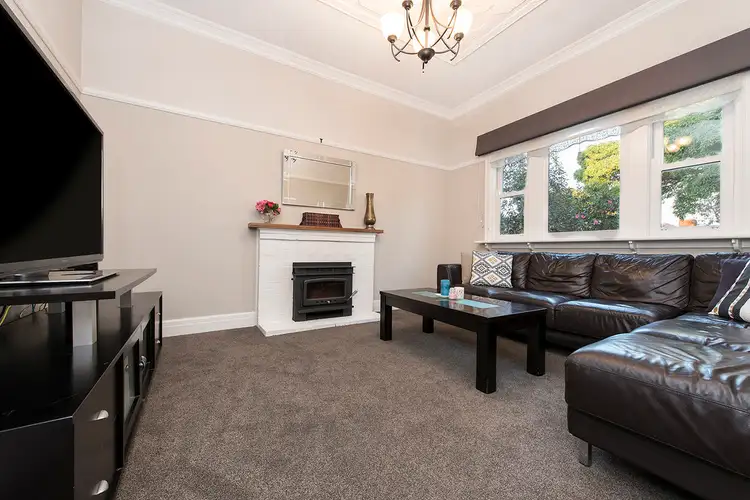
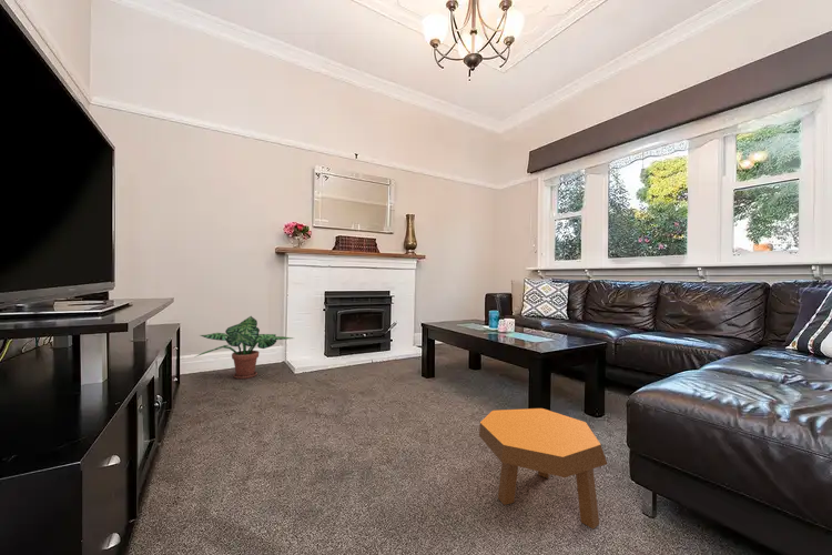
+ potted plant (243, 344)
+ footstool (536, 461)
